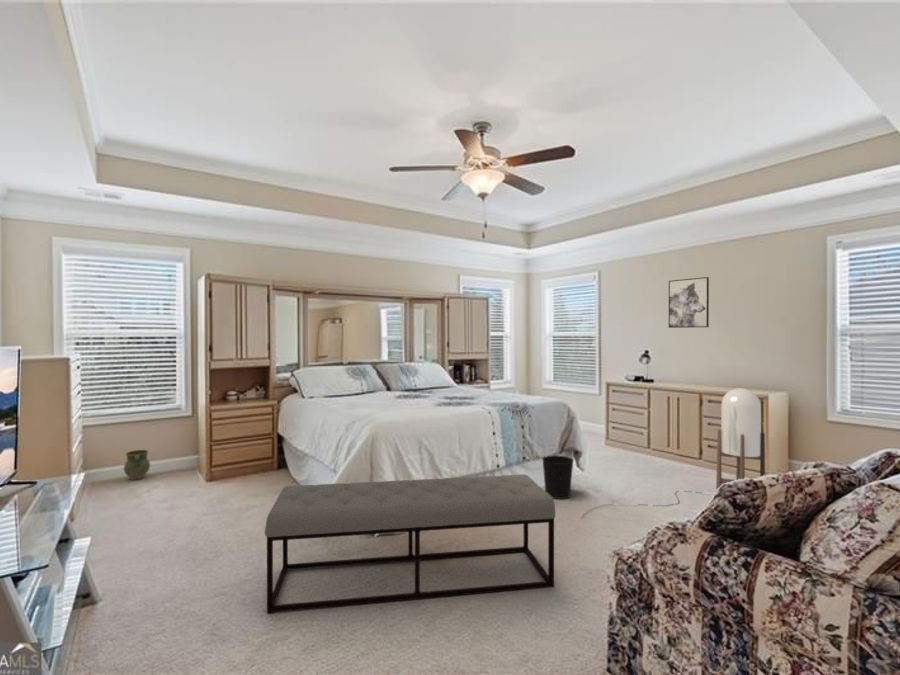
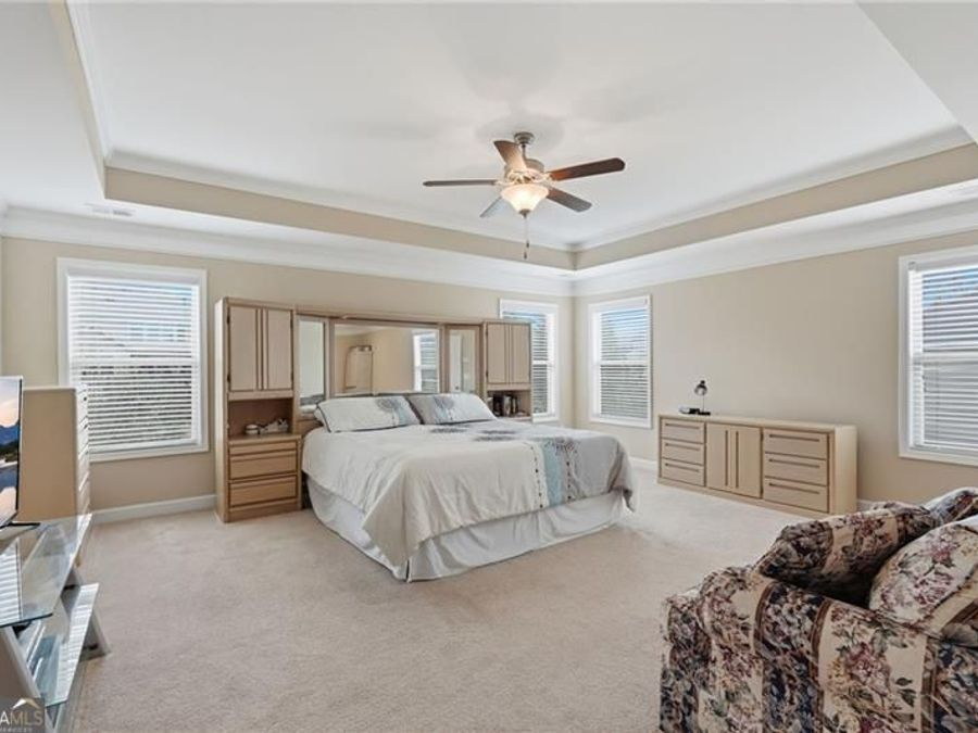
- floor lamp (676, 491)
- bench (412, 533)
- wastebasket (557, 477)
- wall art (688, 303)
- ceramic jug (137, 465)
